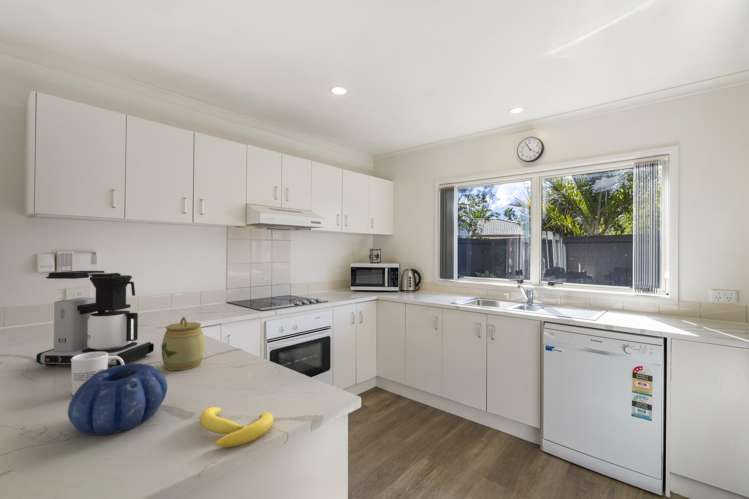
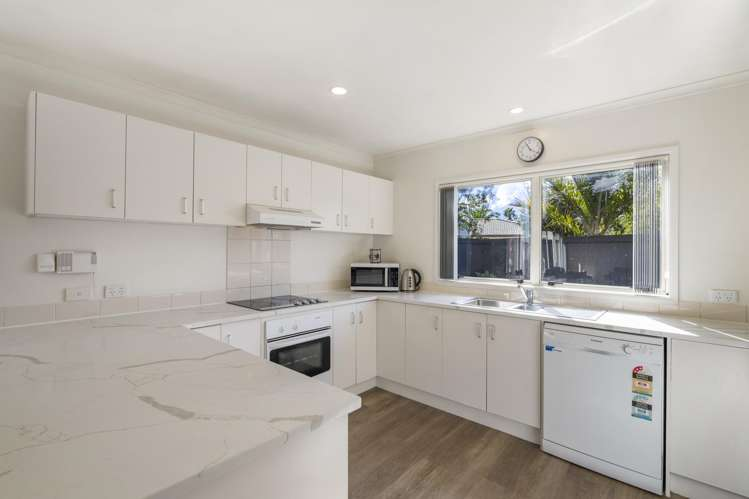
- jar (183, 340)
- mug (96, 371)
- decorative bowl (120, 395)
- coffee maker (98, 316)
- banana (234, 422)
